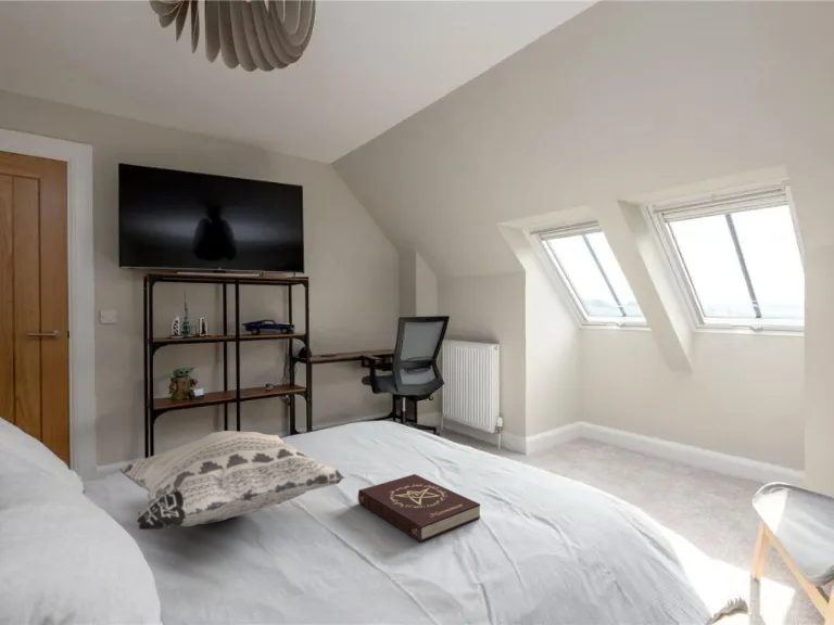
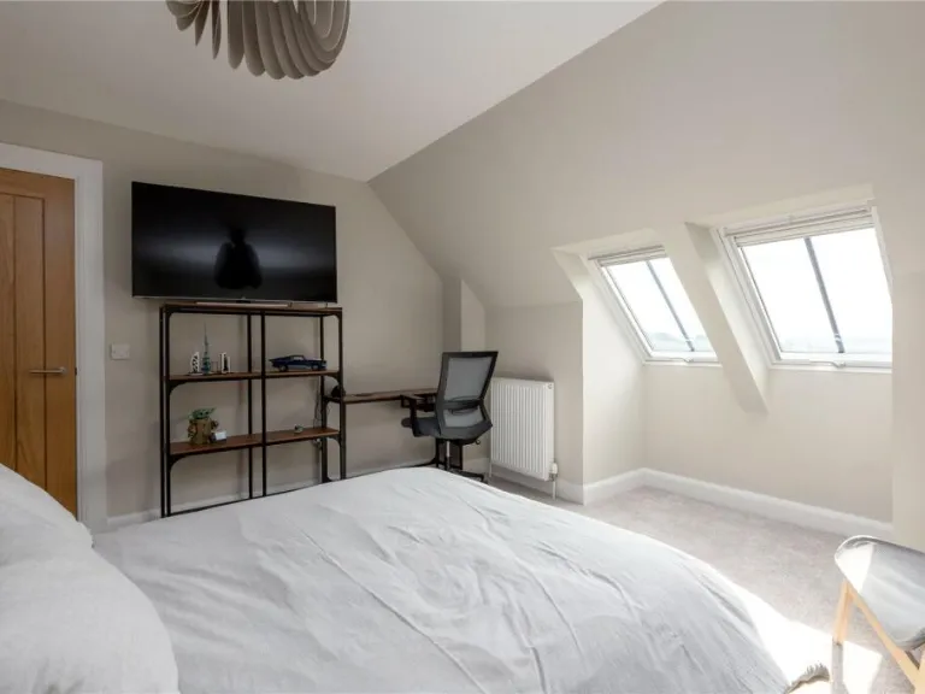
- book (416, 503)
- decorative pillow (229, 473)
